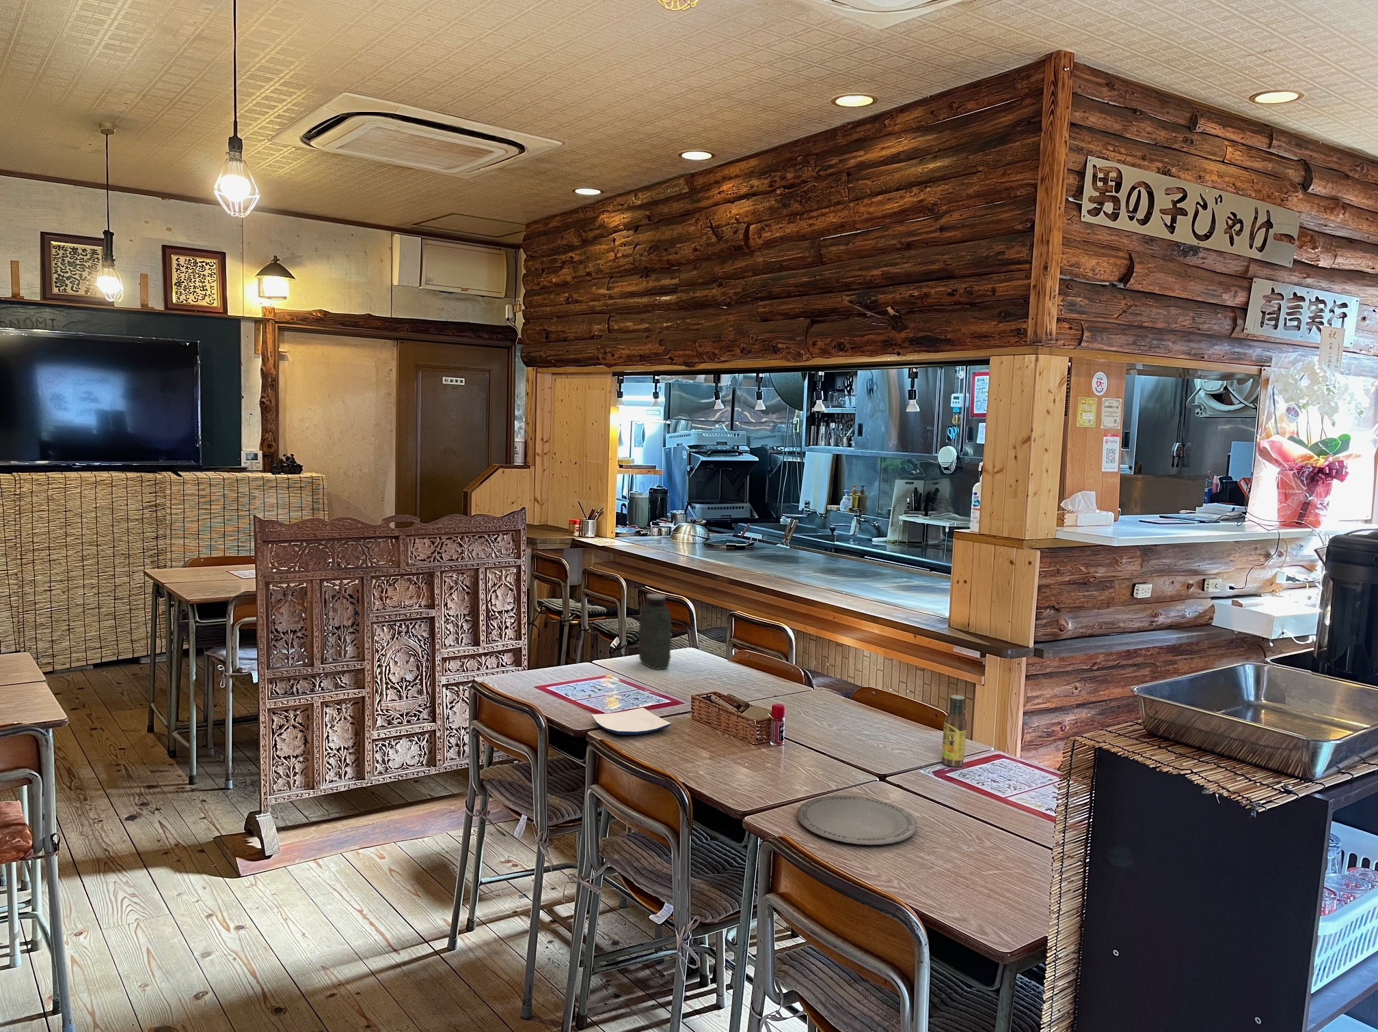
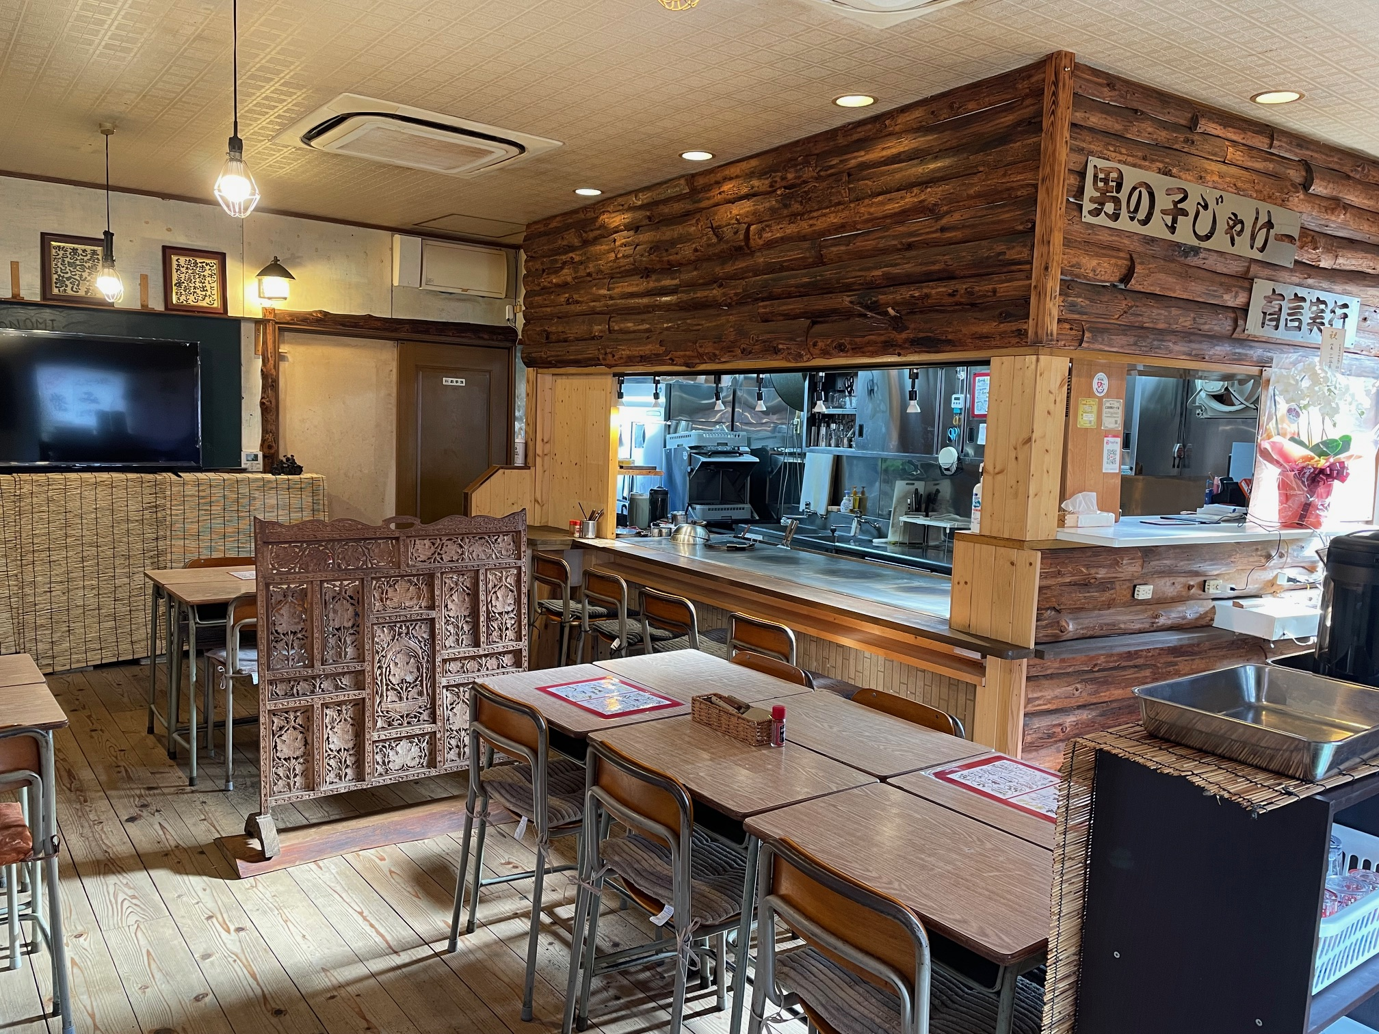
- plate (630, 723)
- water jug (655, 630)
- plate (856, 821)
- sauce bottle (954, 730)
